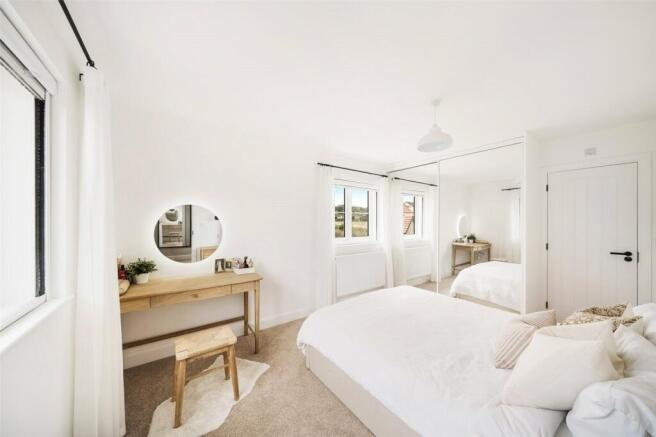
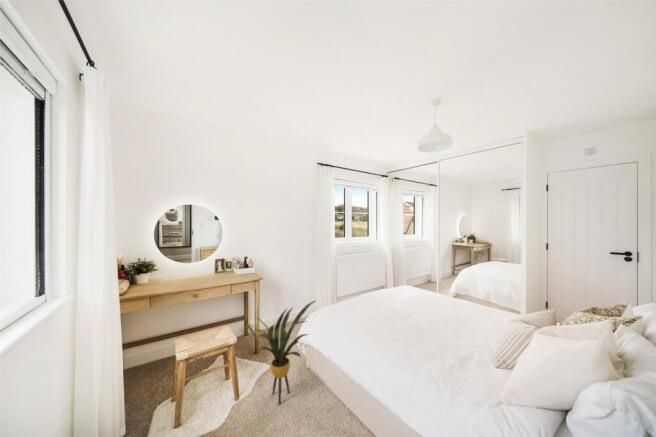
+ house plant (285, 352)
